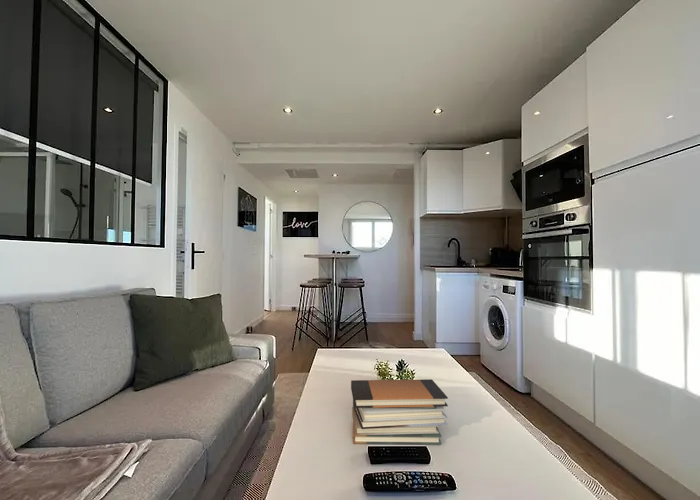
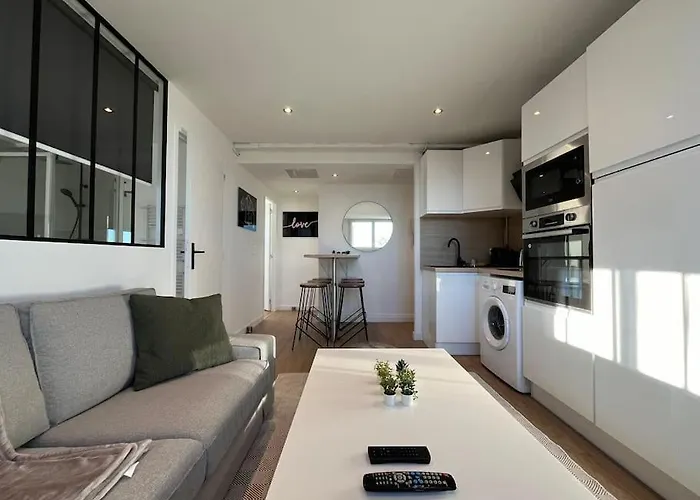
- book stack (396, 410)
